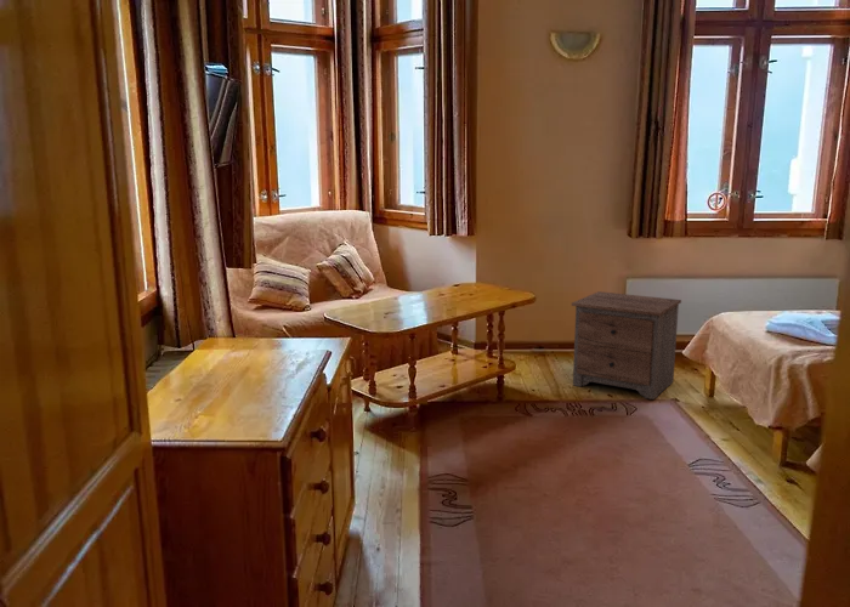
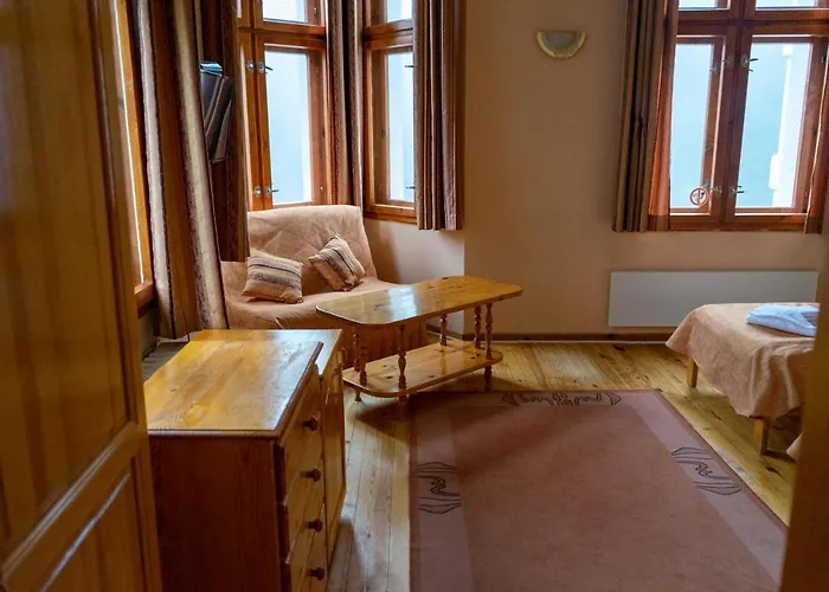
- nightstand (624, 342)
